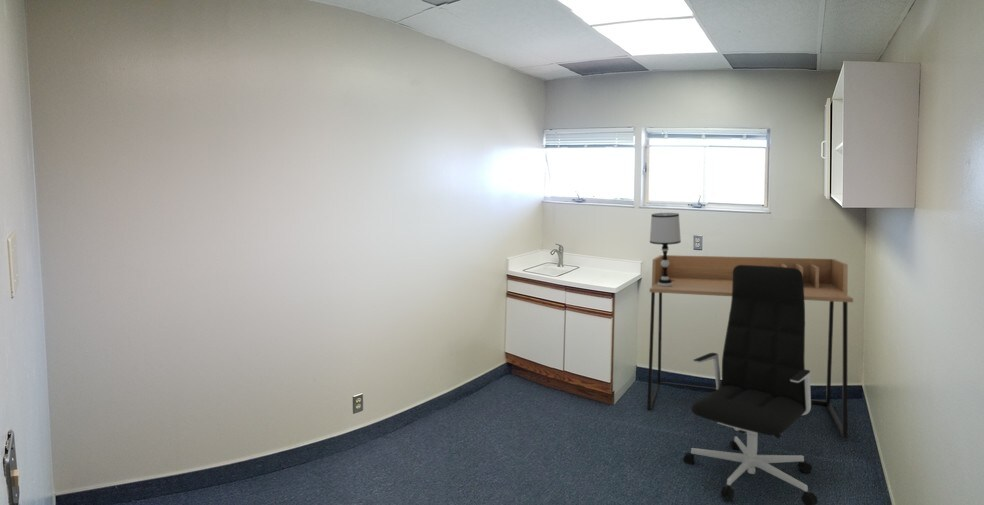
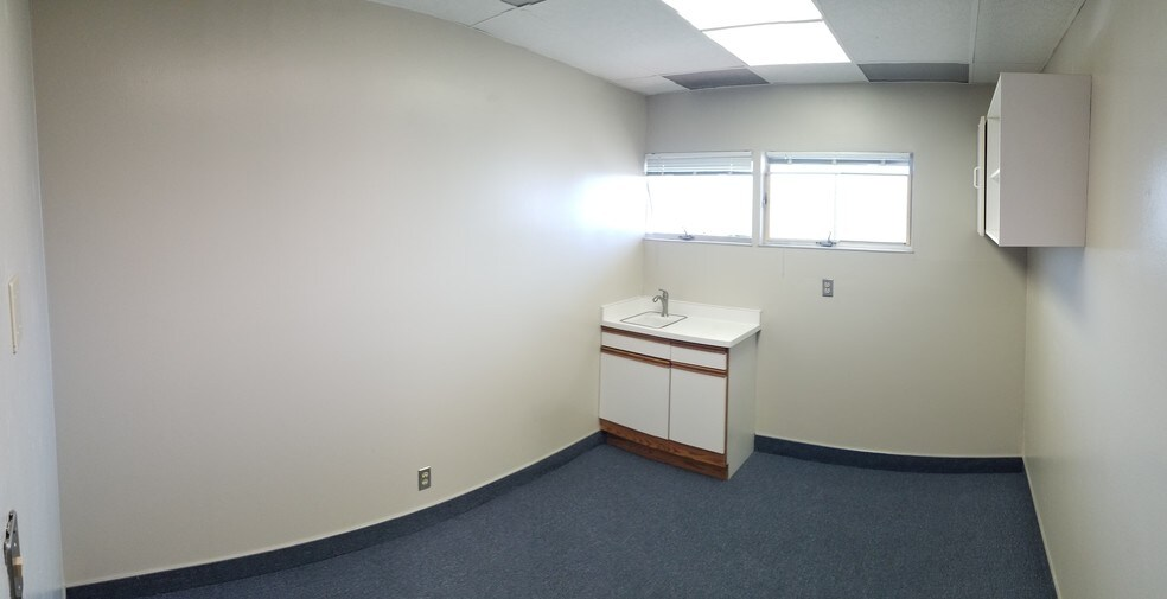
- table lamp (665, 250)
- office chair (752, 374)
- desk (731, 295)
